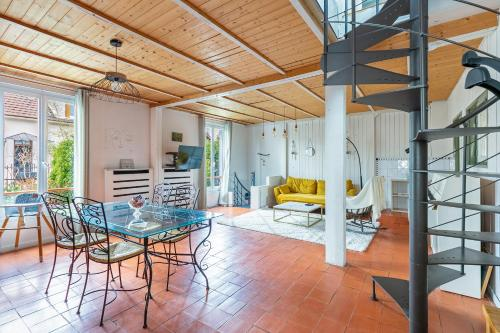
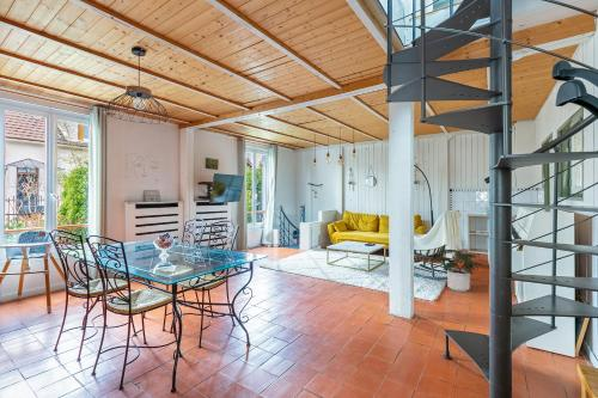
+ potted plant (459, 270)
